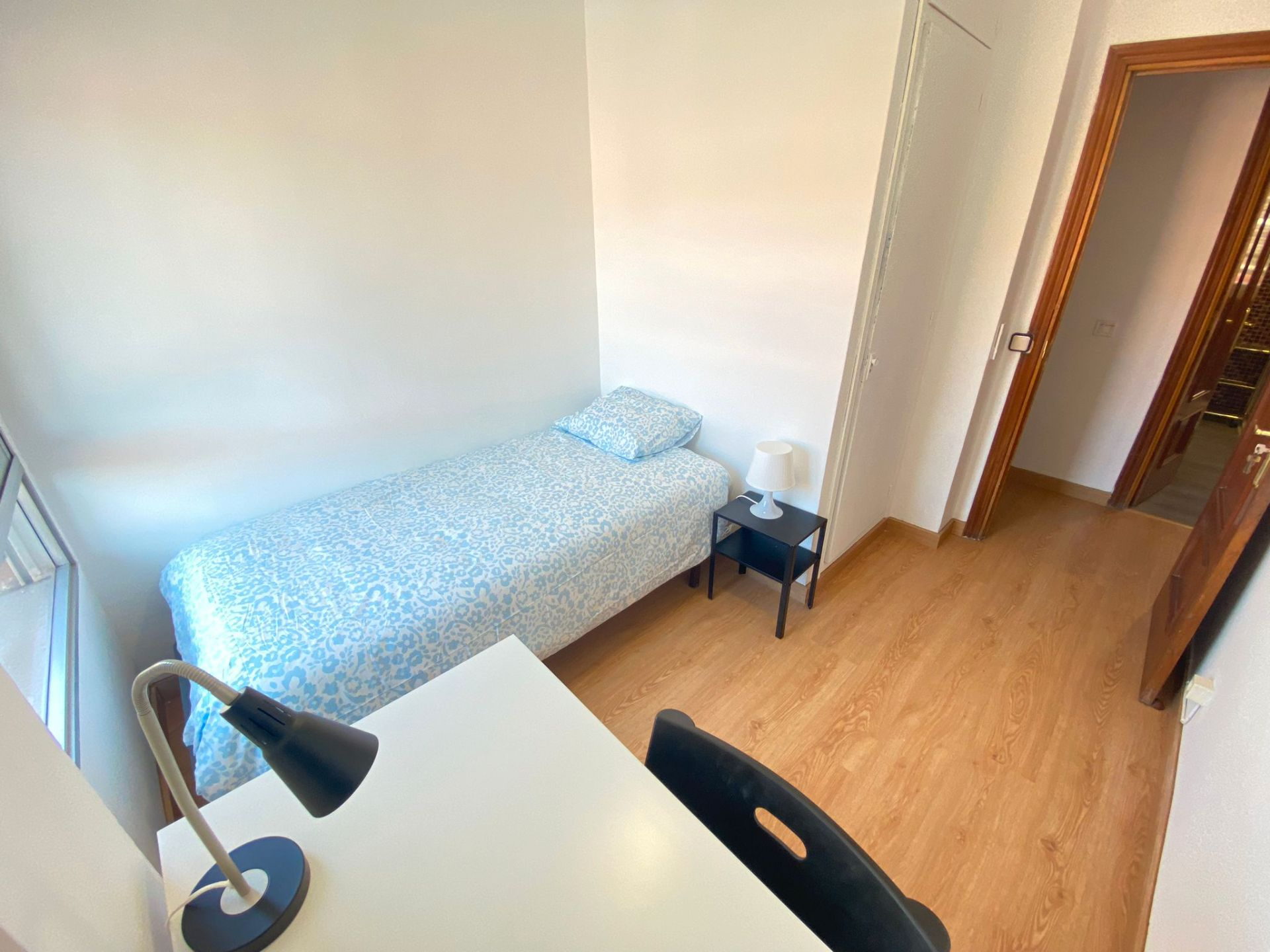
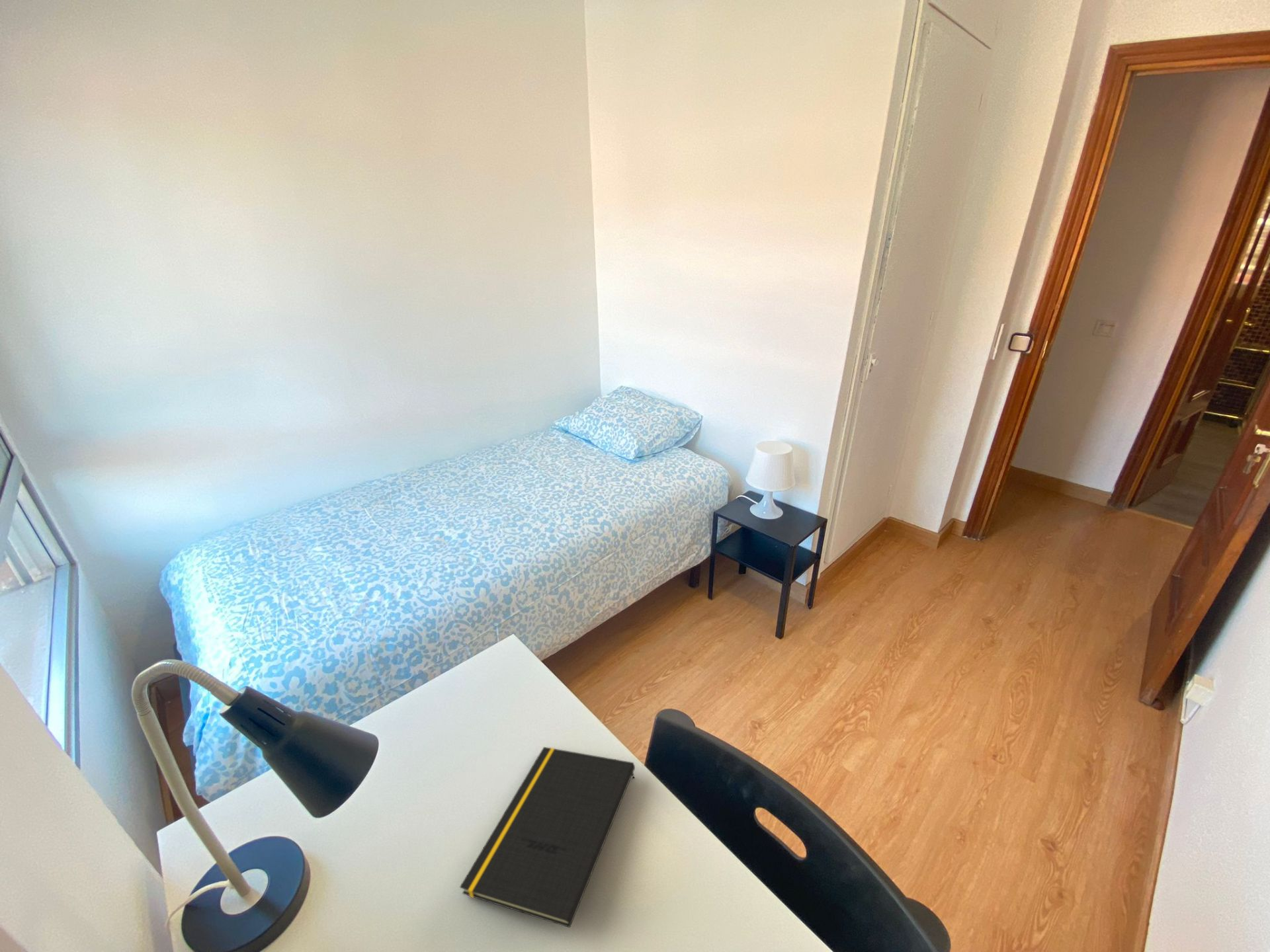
+ notepad (554, 822)
